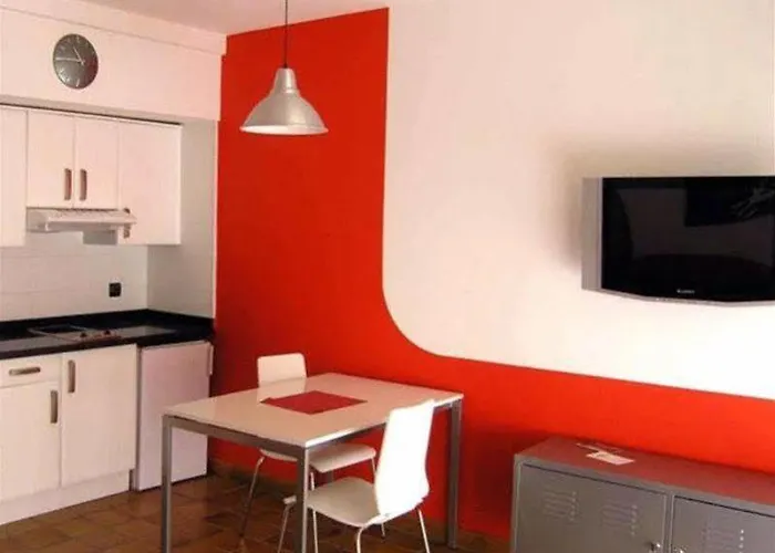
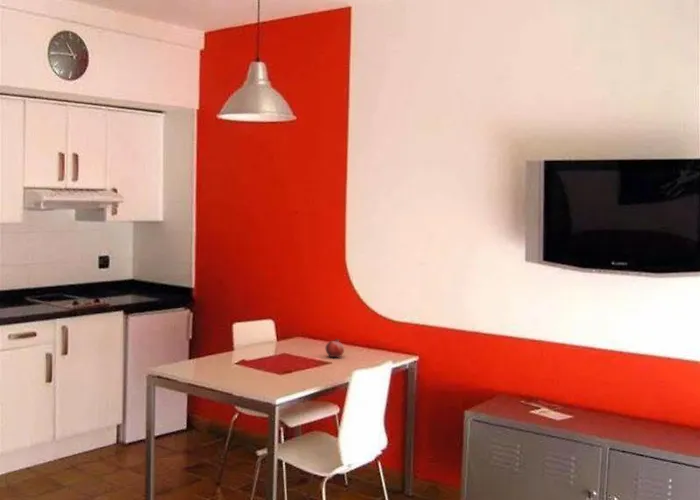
+ fruit (334, 347)
